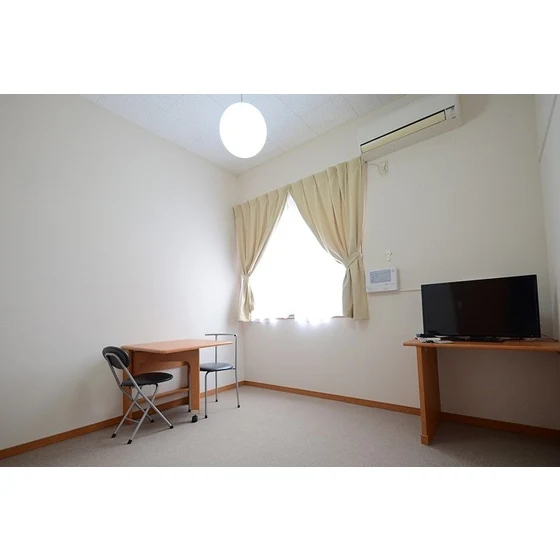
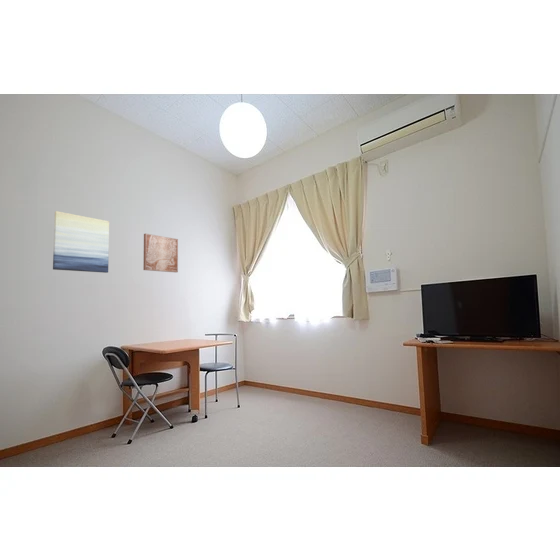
+ wall art (161, 253)
+ wall art (82, 243)
